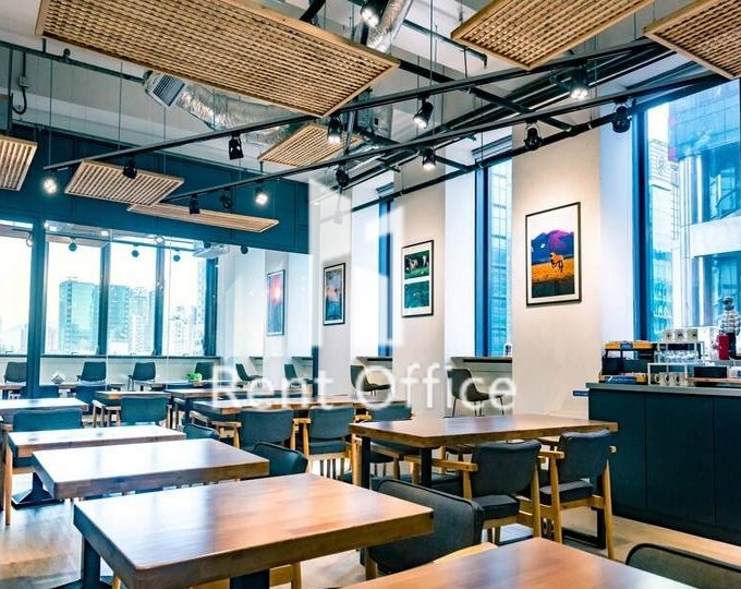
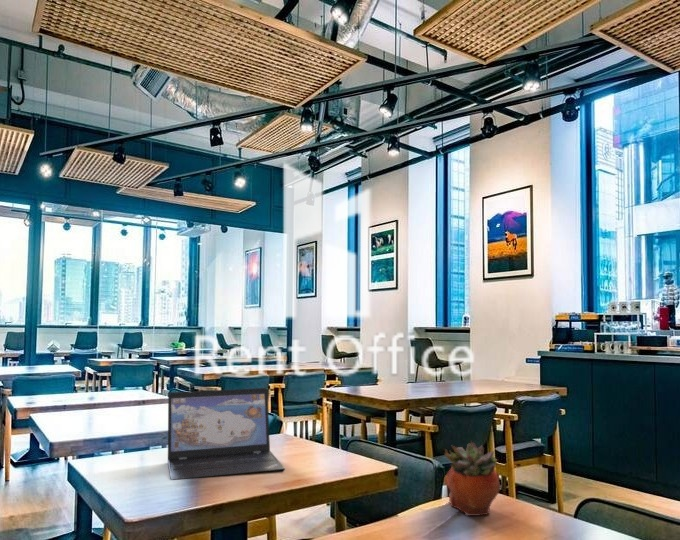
+ laptop (224, 430)
+ succulent planter (468, 474)
